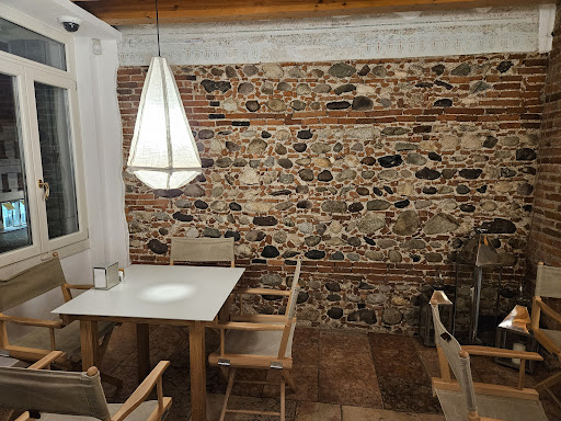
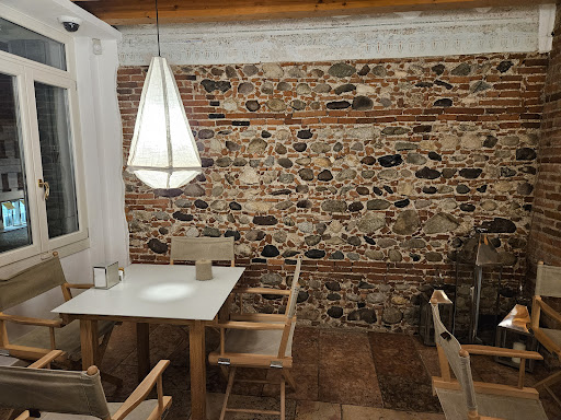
+ candle (204, 268)
